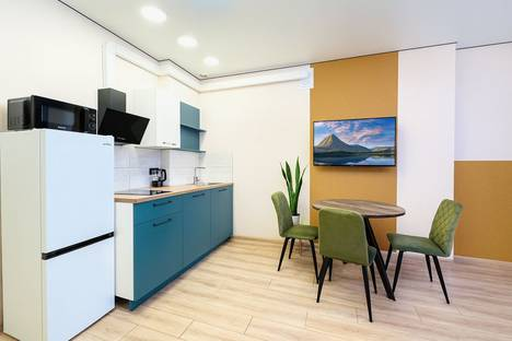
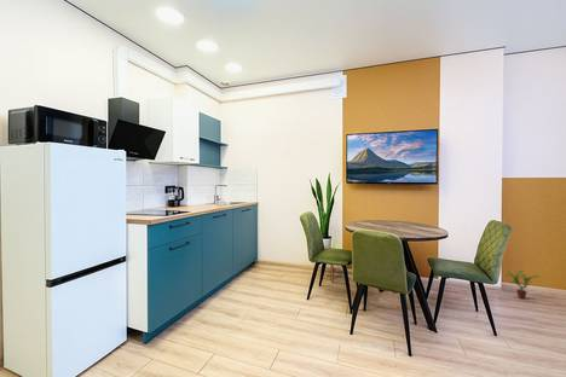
+ potted plant (524, 285)
